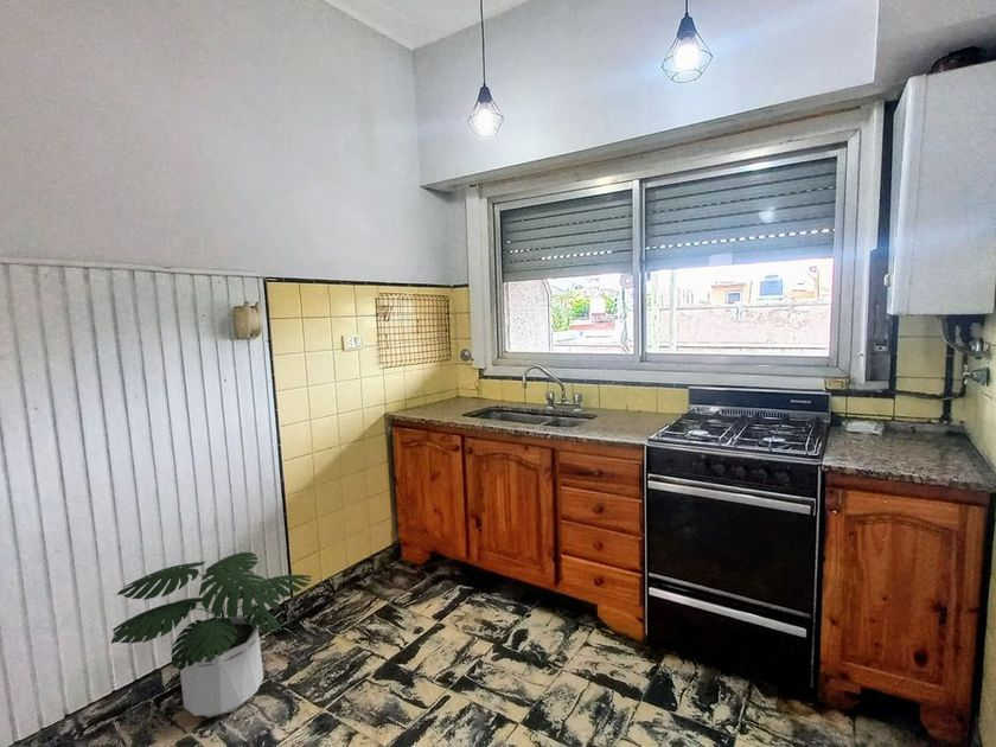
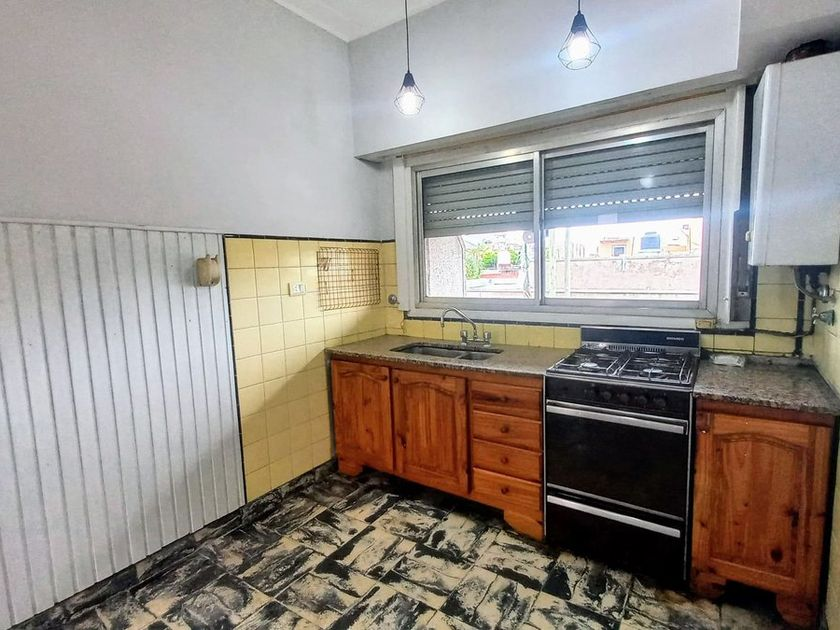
- potted plant (224, 631)
